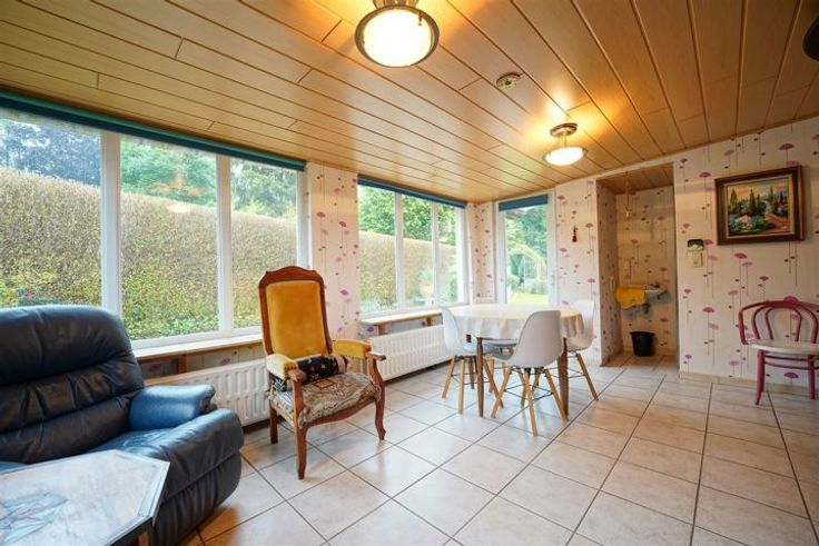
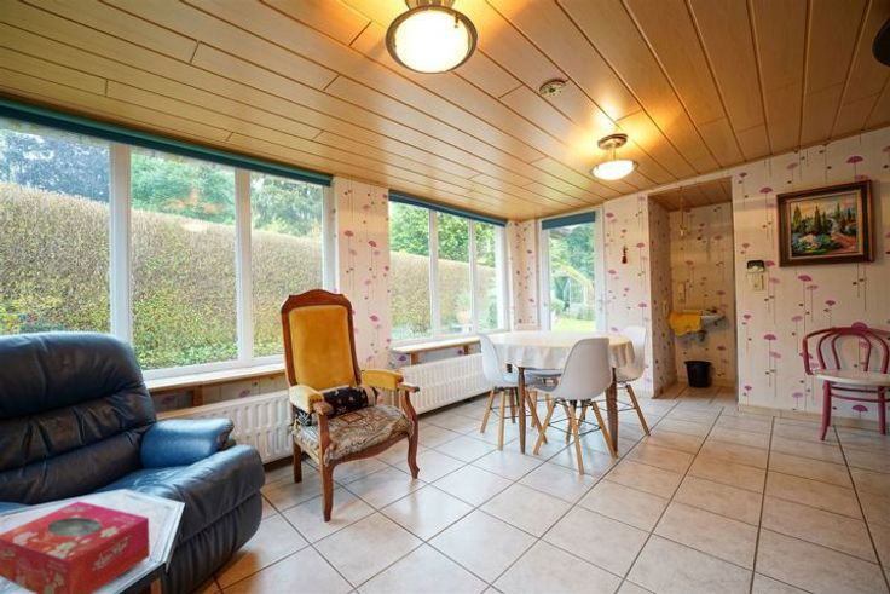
+ tissue box (75, 547)
